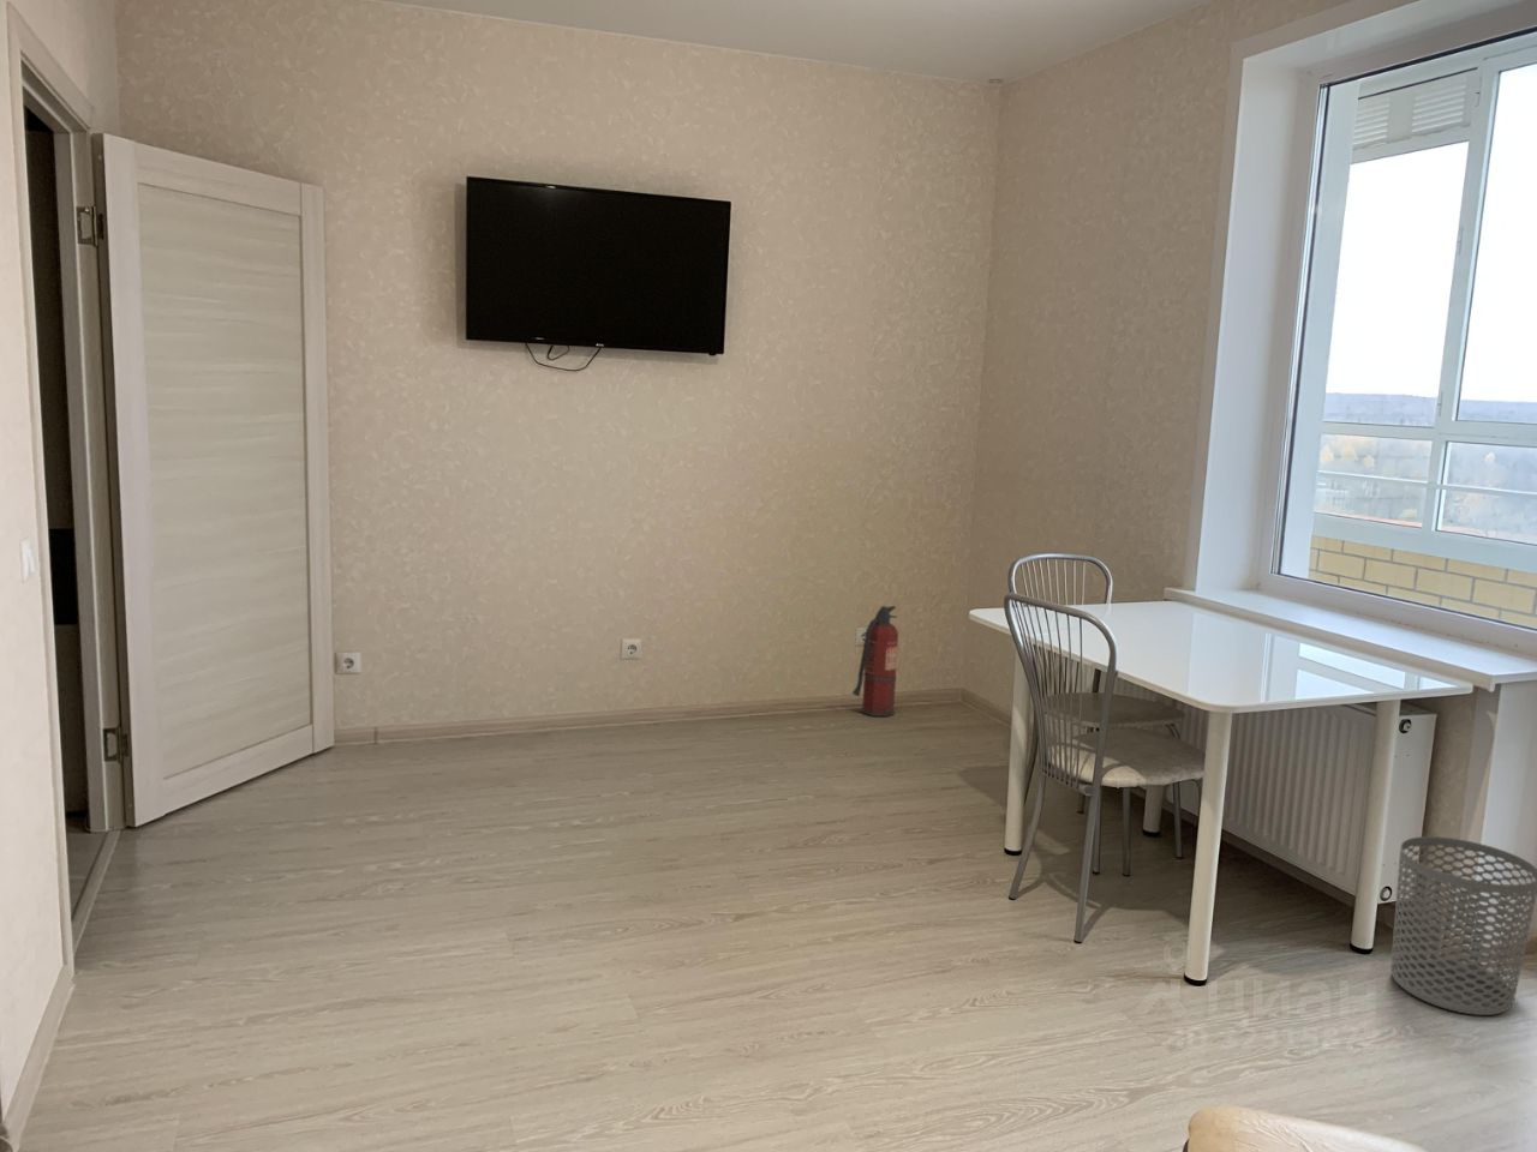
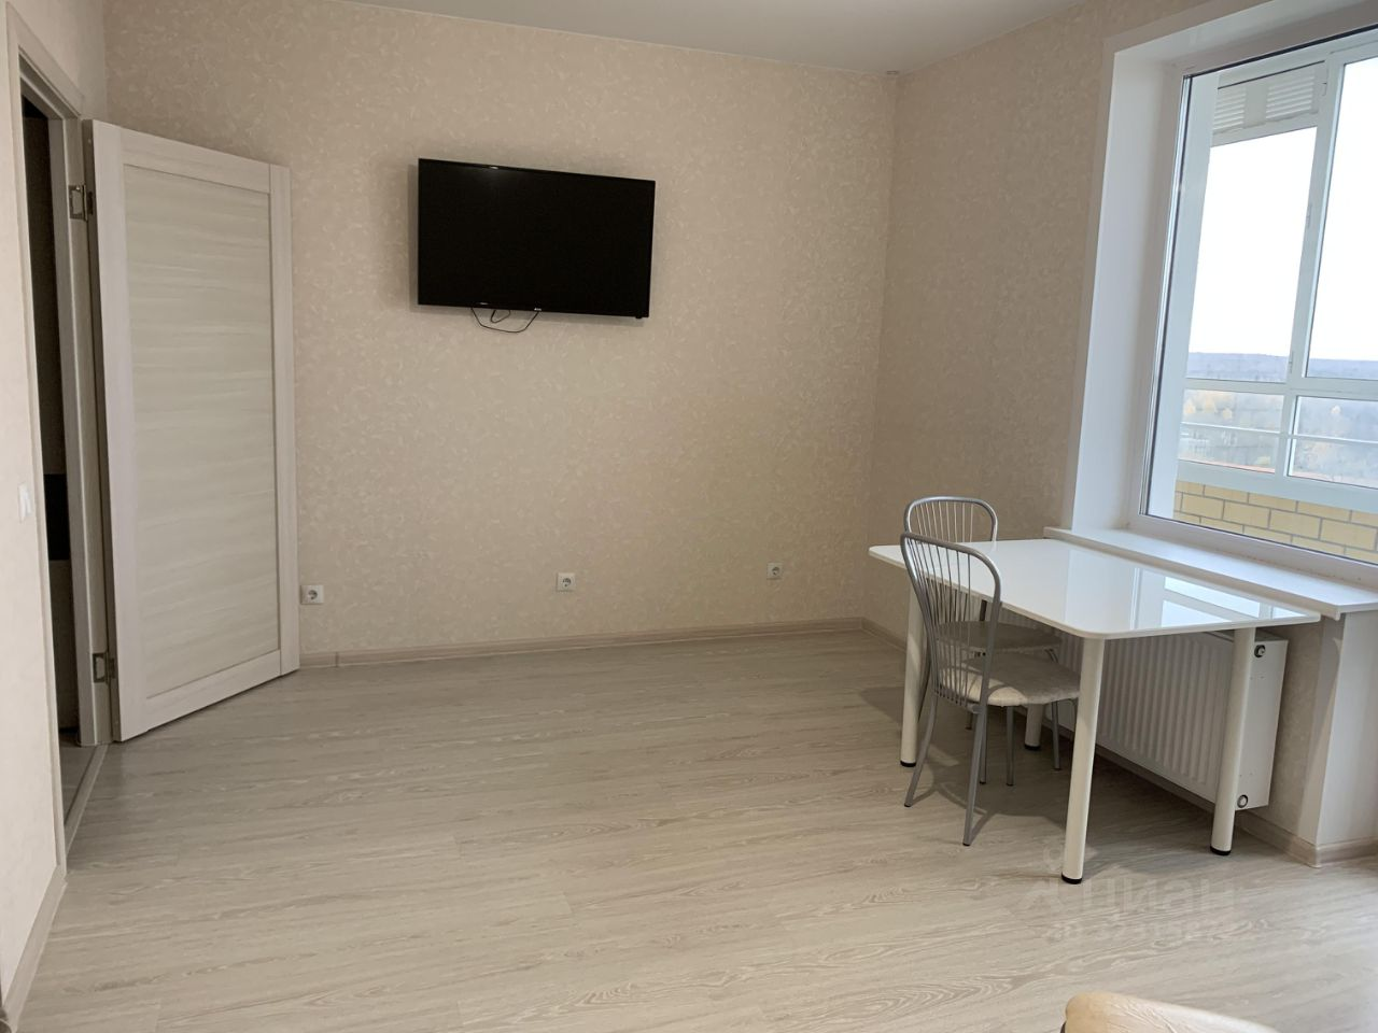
- fire extinguisher (875, 659)
- waste bin (1460, 925)
